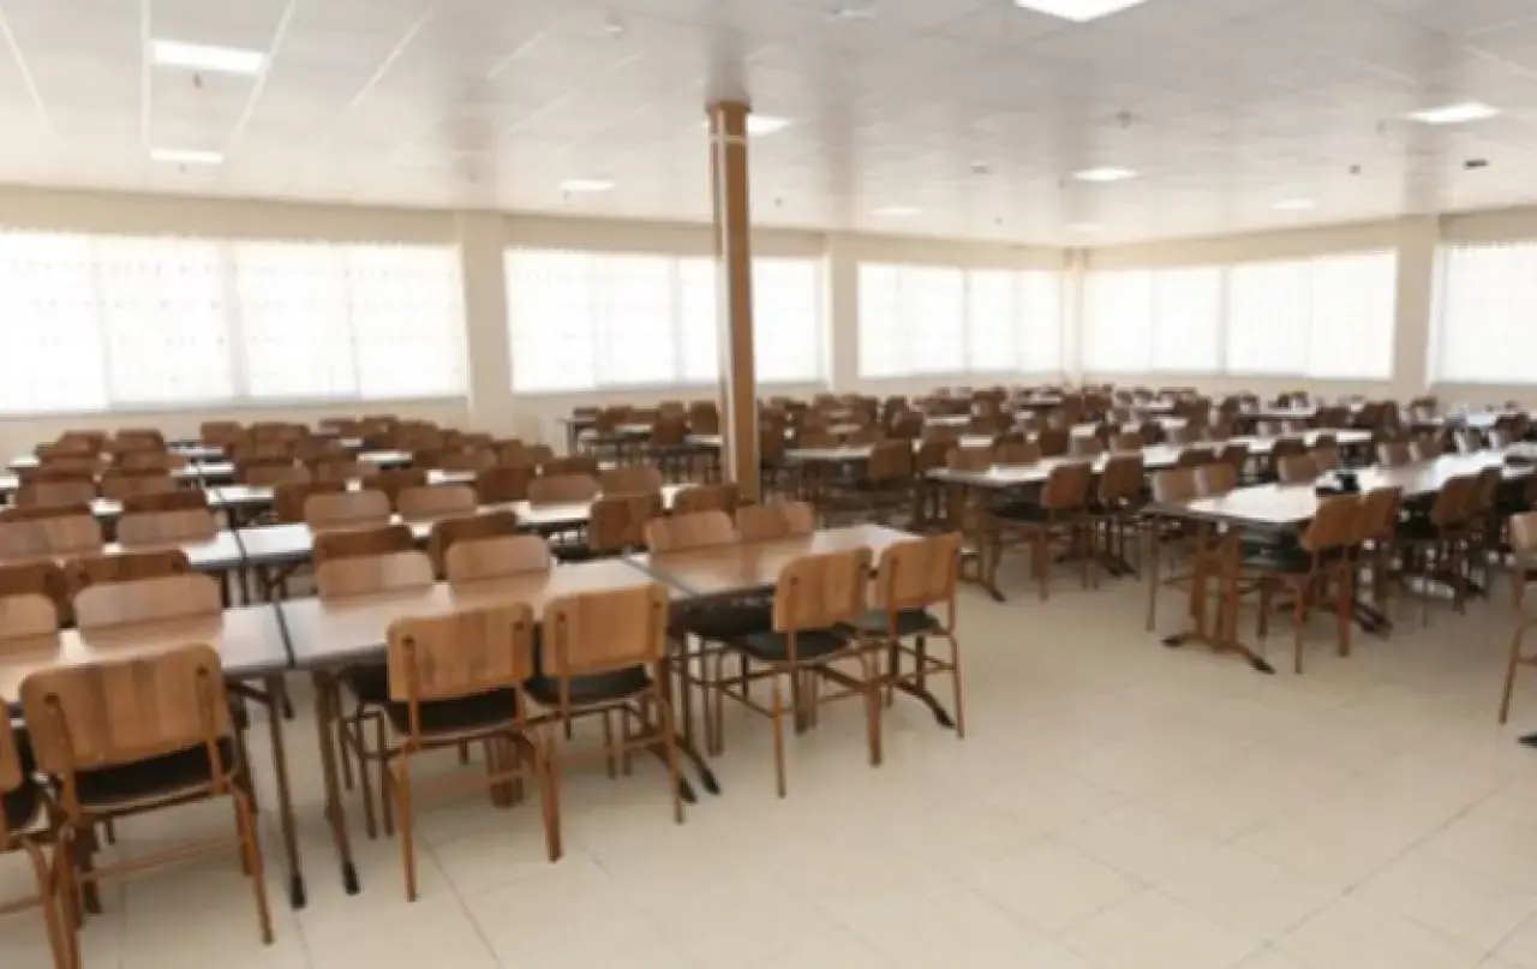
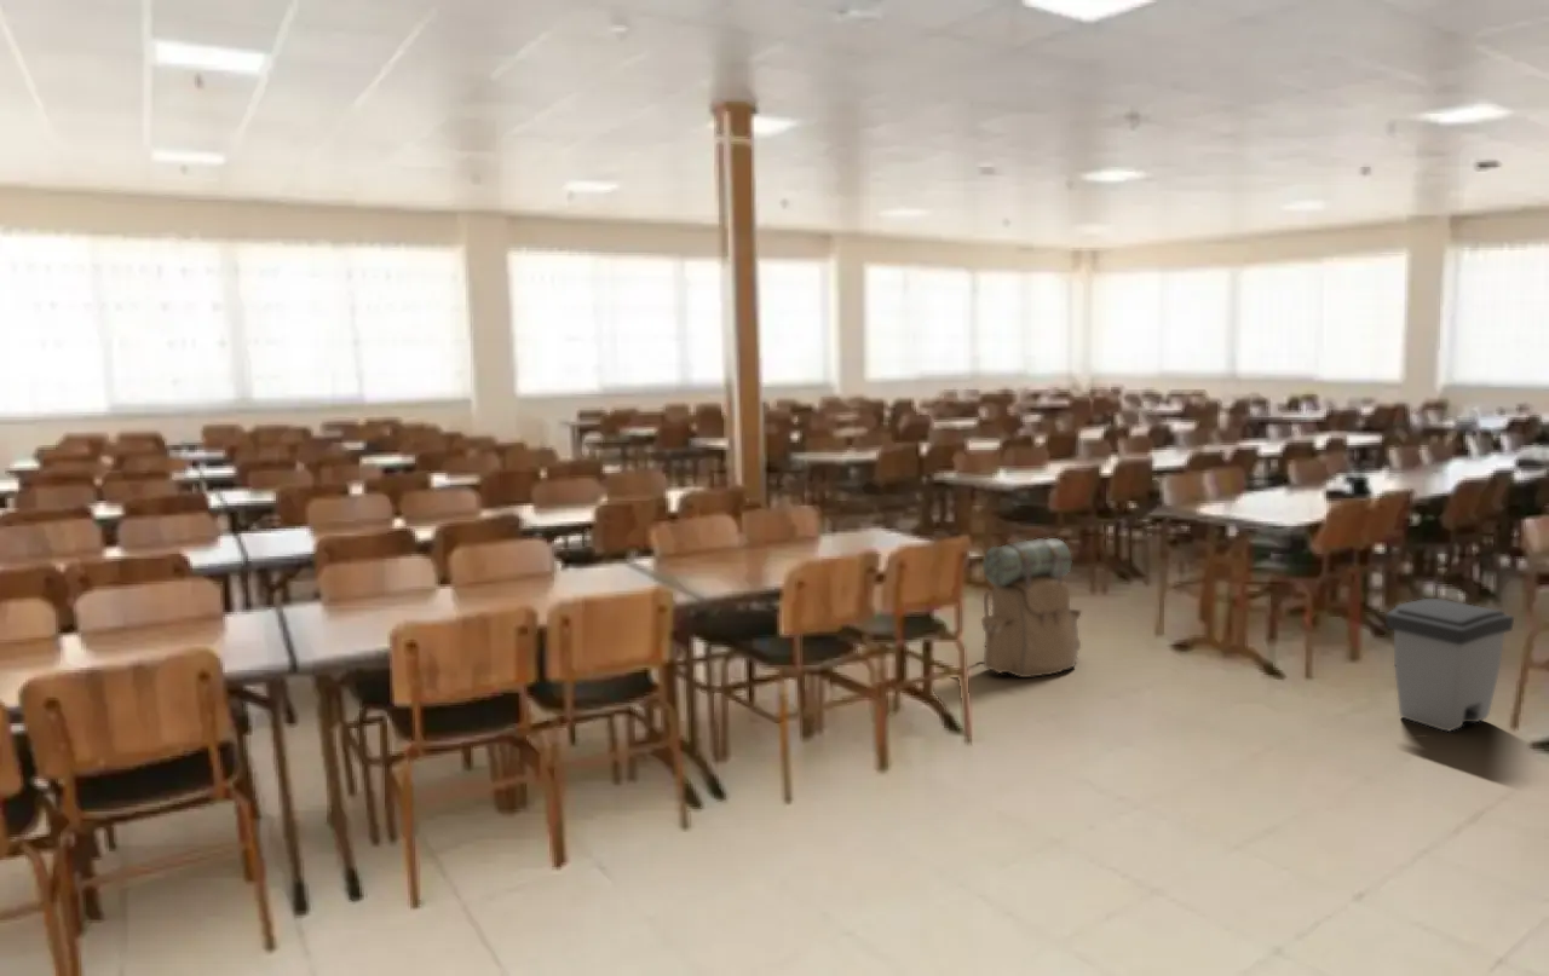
+ backpack (1027, 602)
+ trash can (1444, 663)
